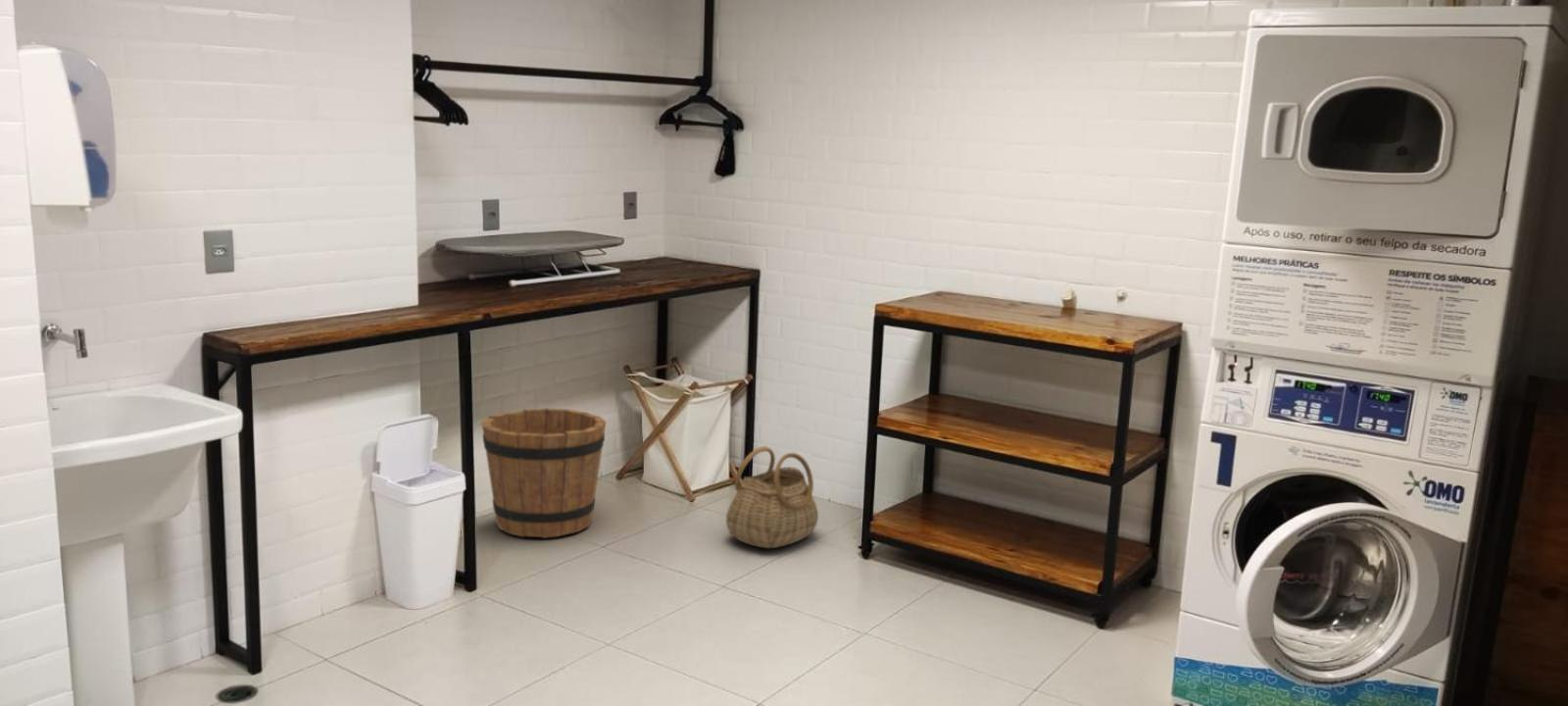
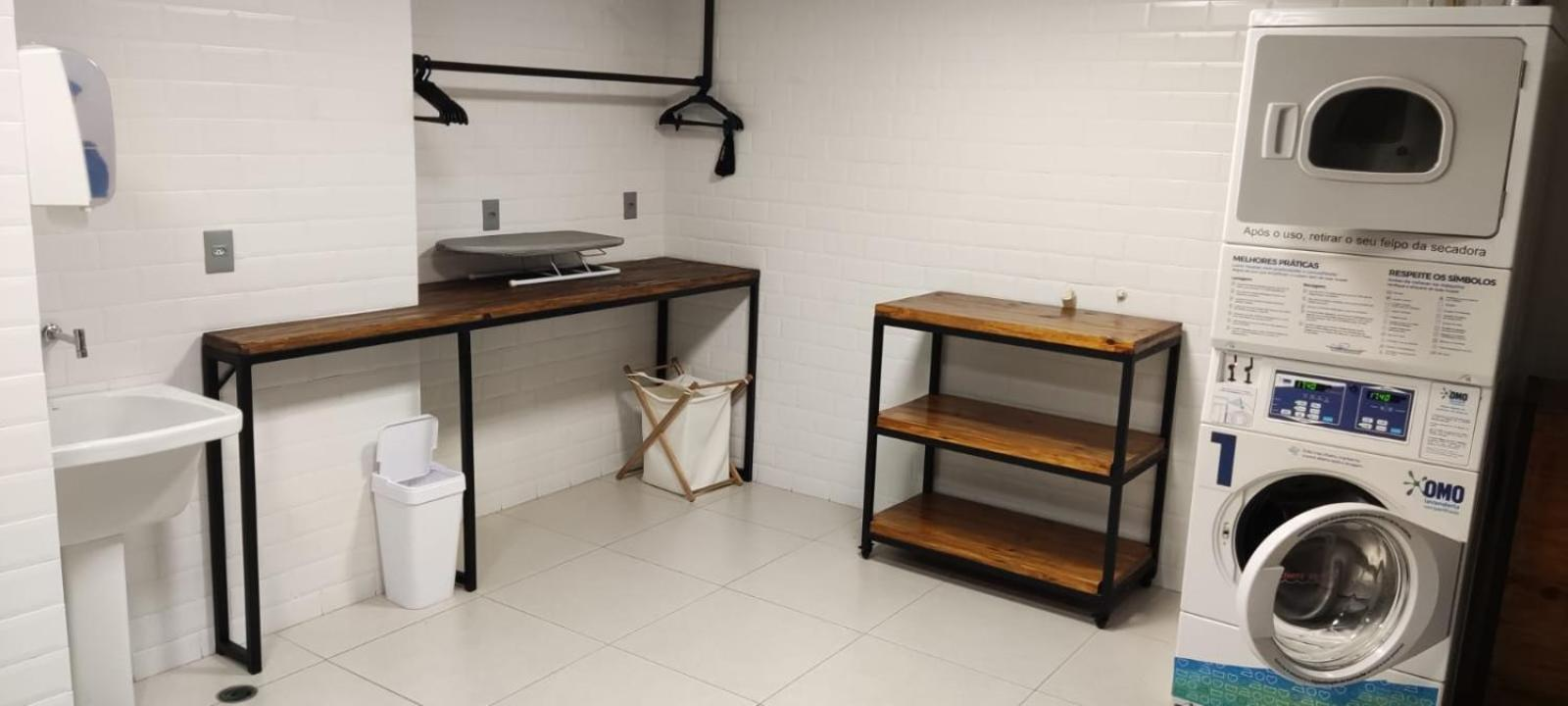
- bucket (544, 472)
- basket (773, 494)
